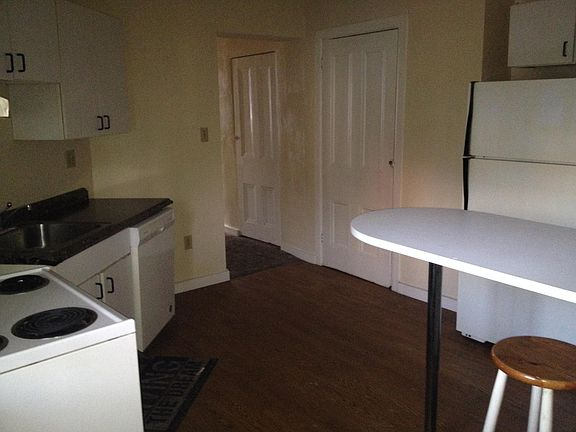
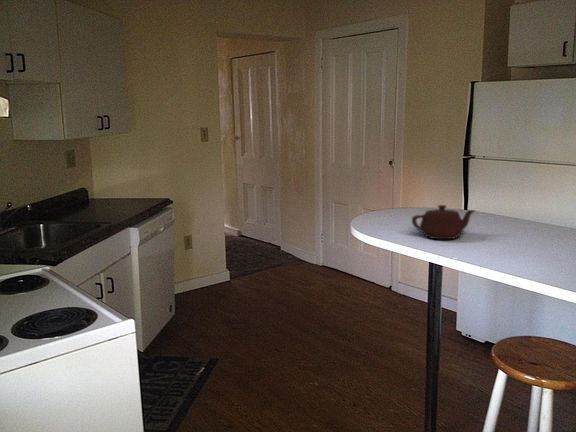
+ teapot (443, 221)
